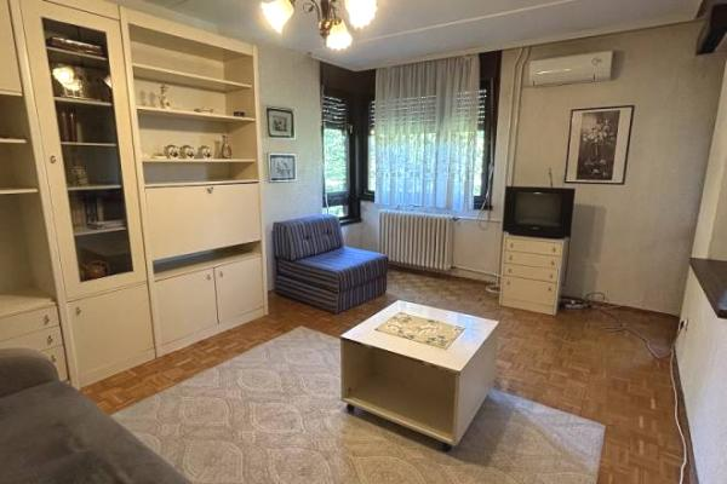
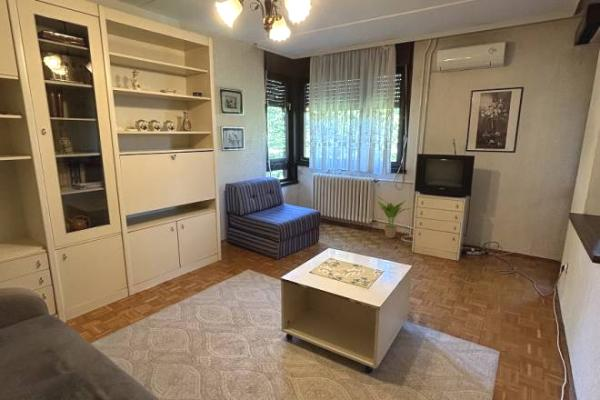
+ potted plant (391, 216)
